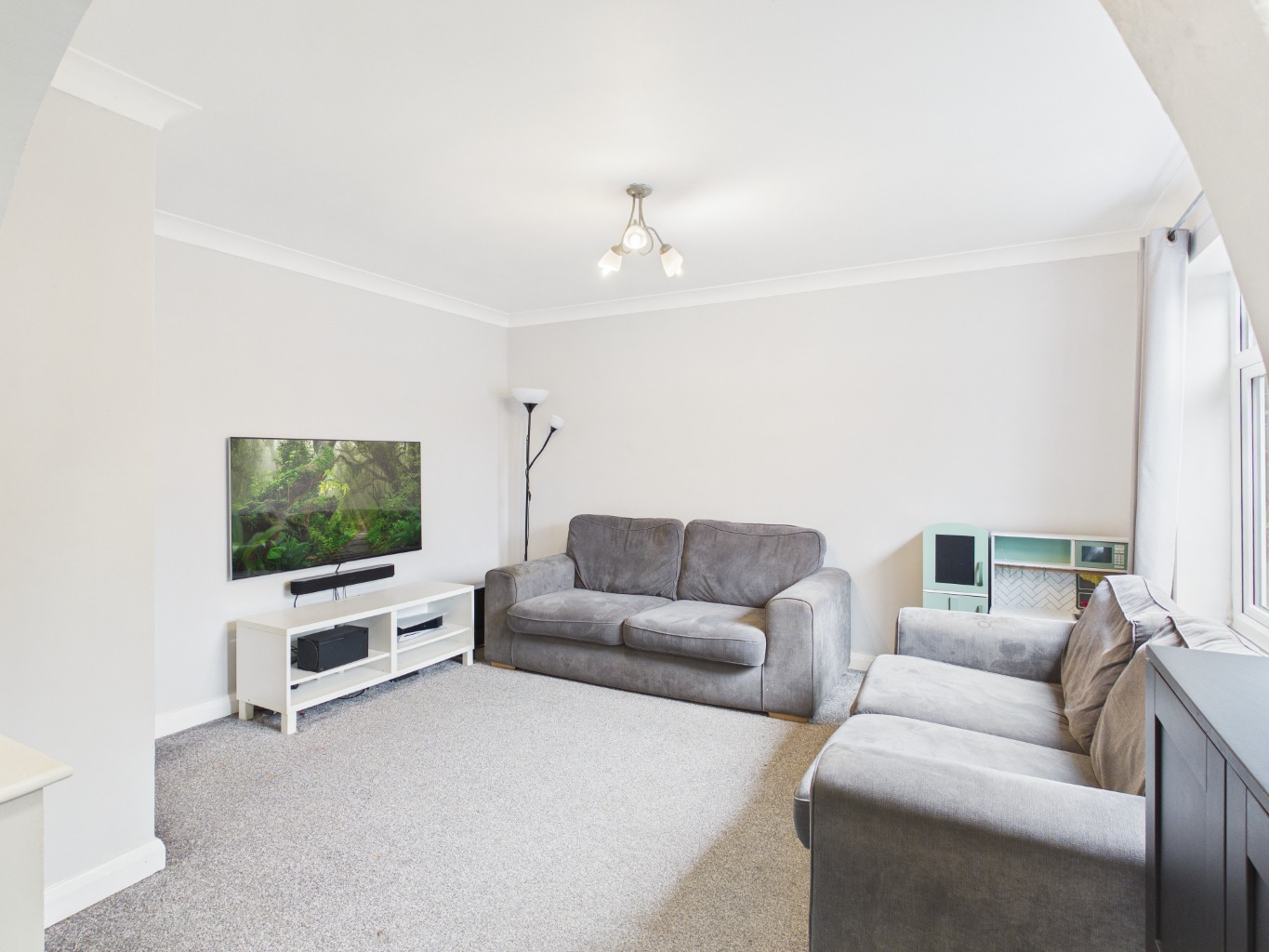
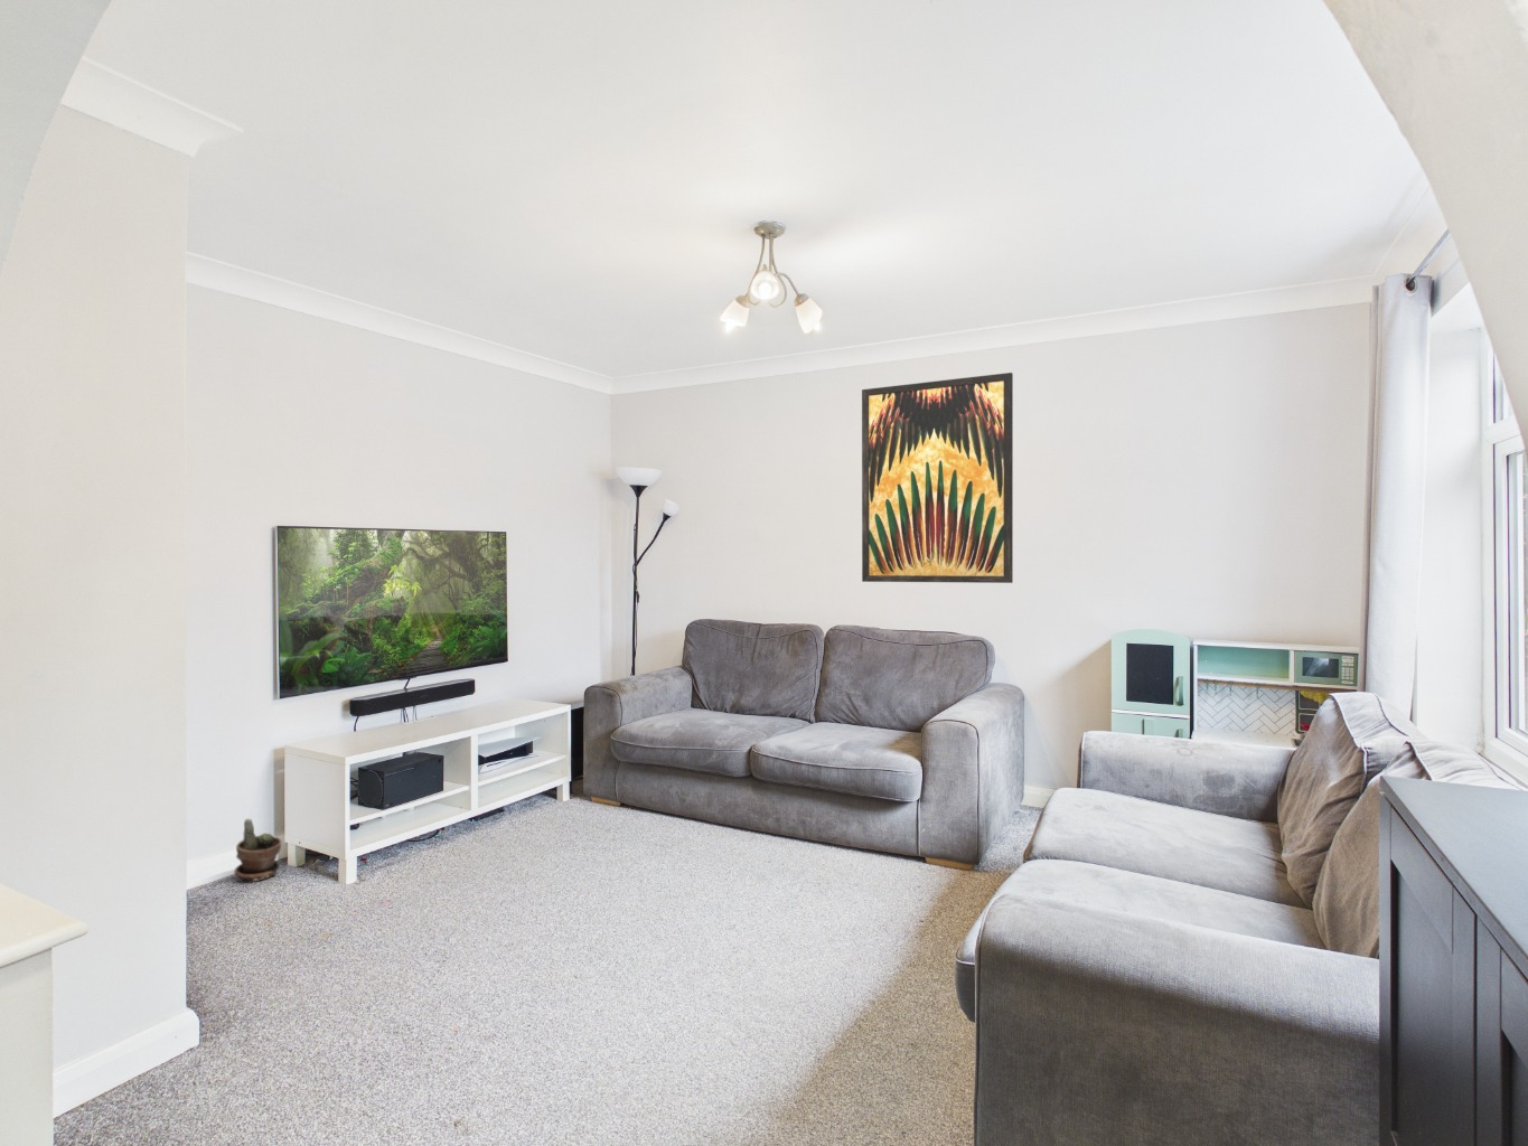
+ wall art (933, 482)
+ potted plant (258, 845)
